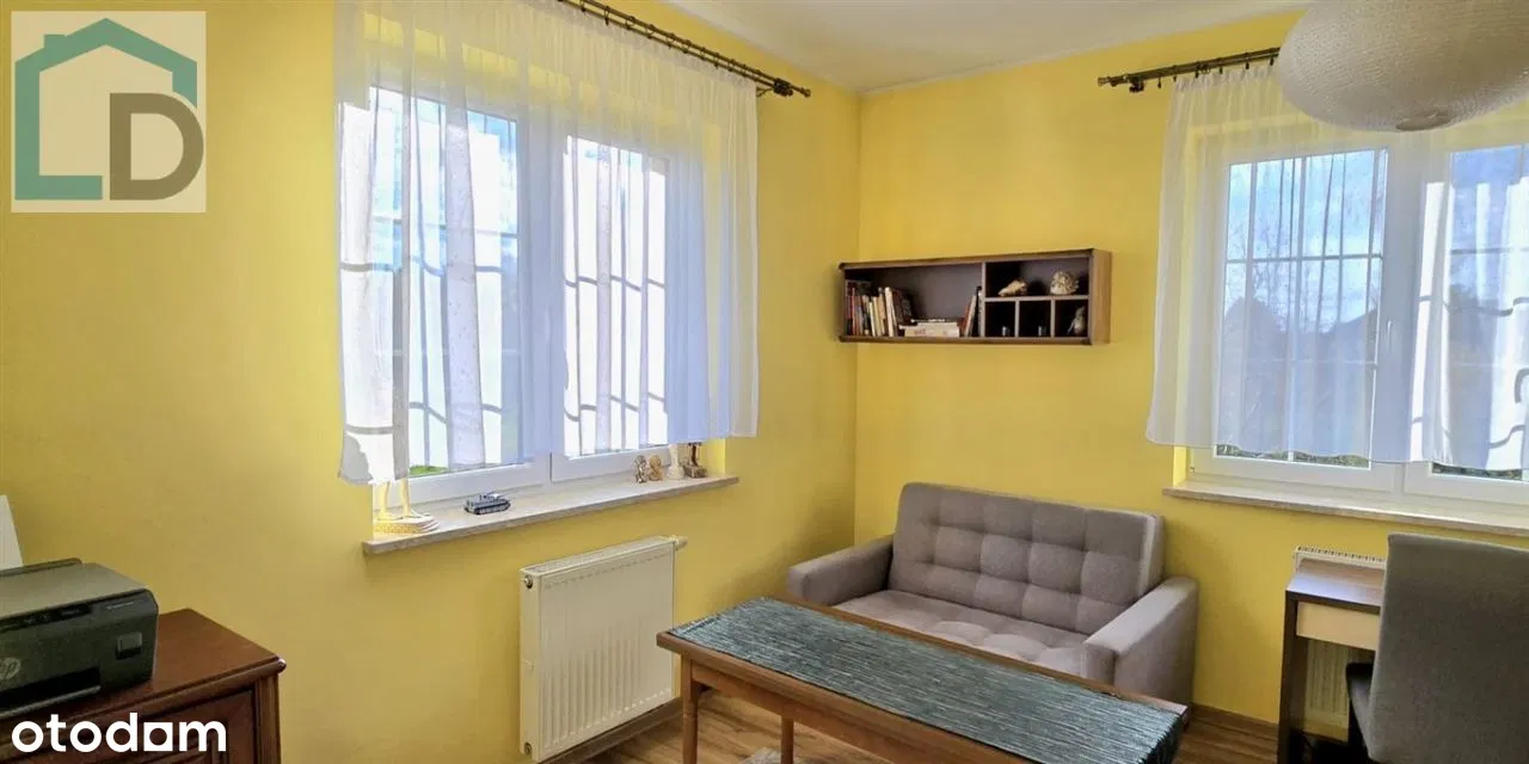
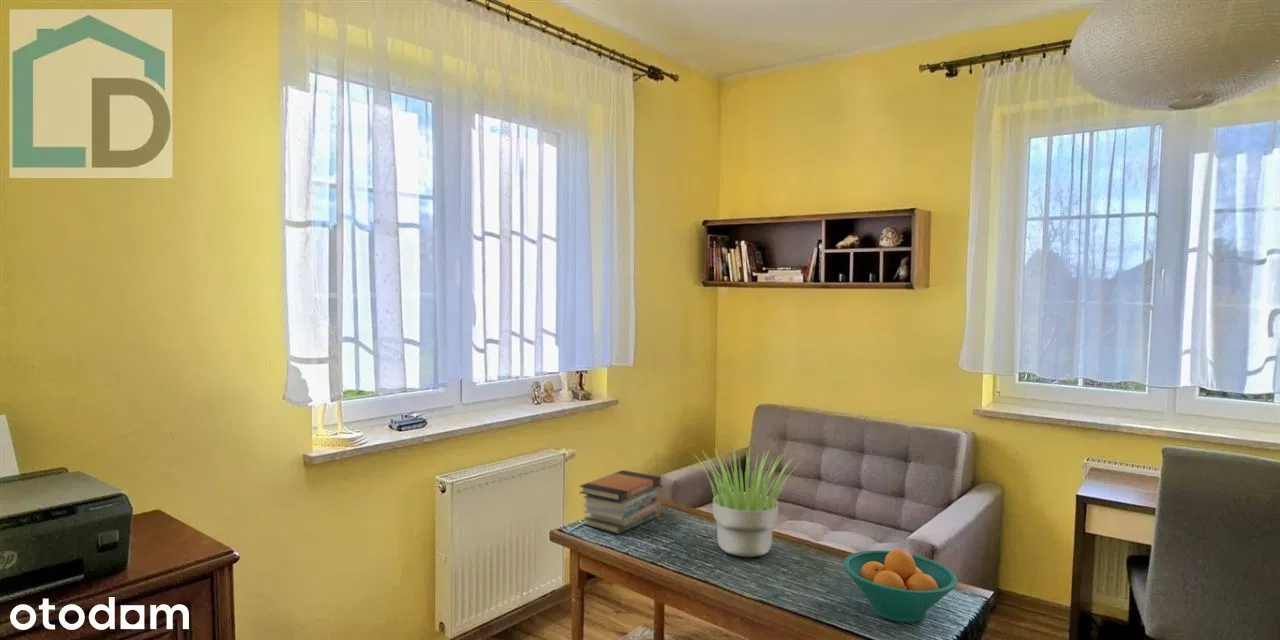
+ potted plant (744, 503)
+ book stack (621, 500)
+ fruit bowl (898, 581)
